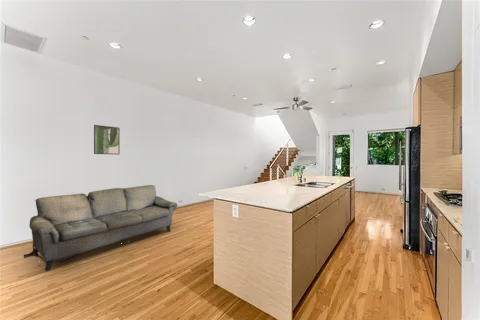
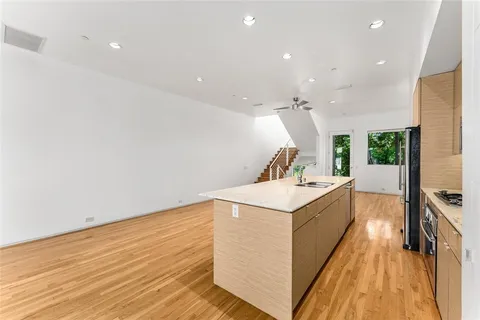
- sofa (120, 214)
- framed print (107, 140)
